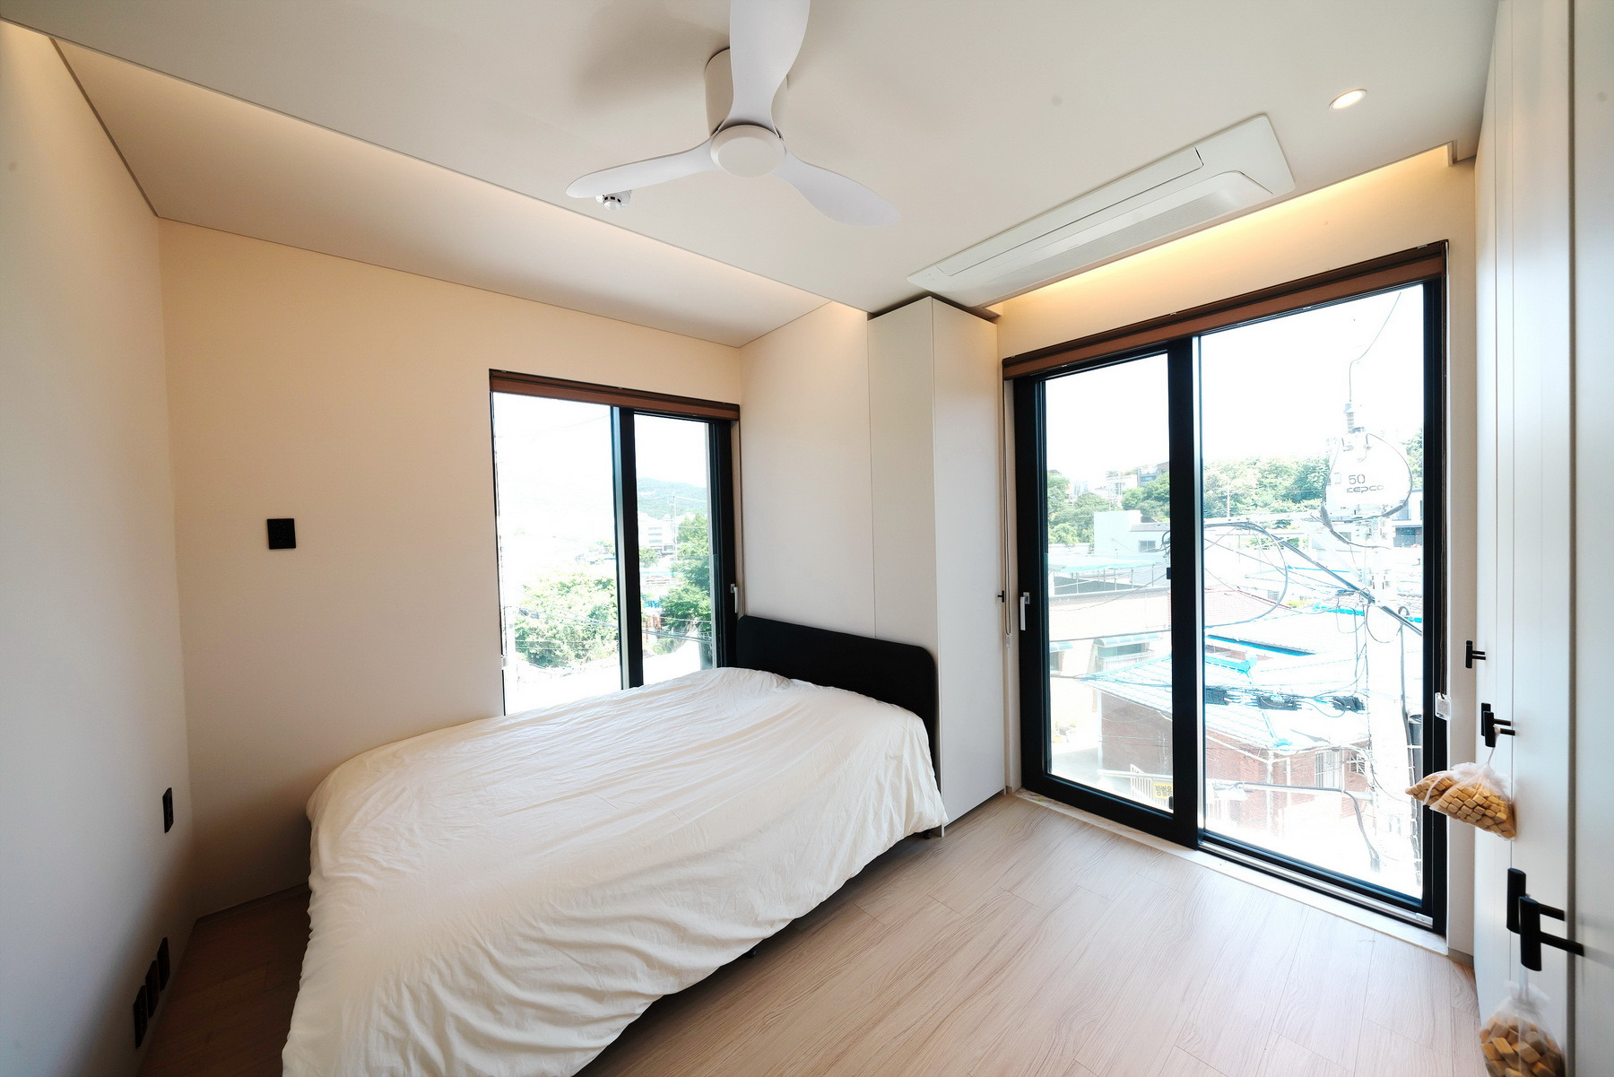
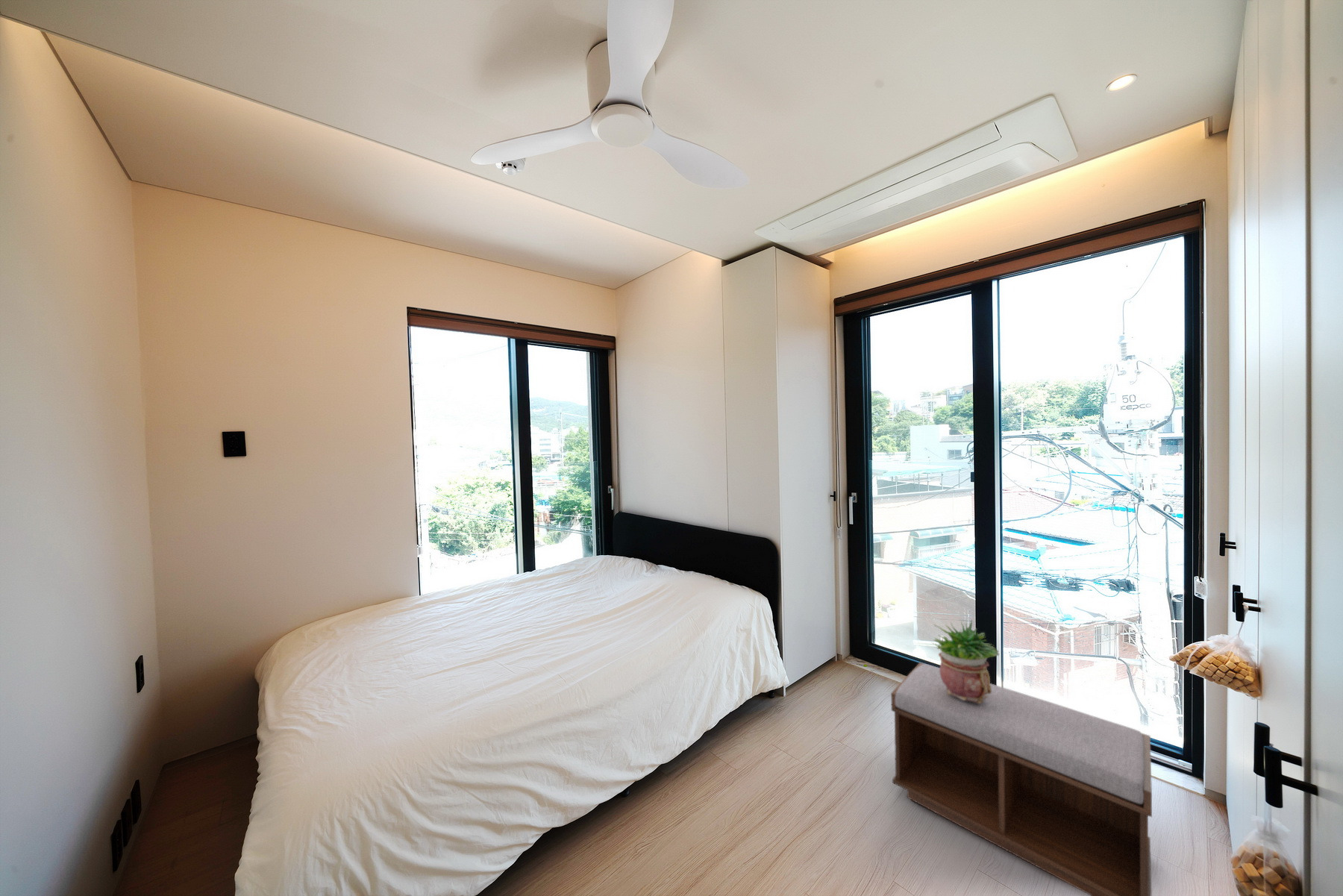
+ bench (1009, 765)
+ potted plant (961, 657)
